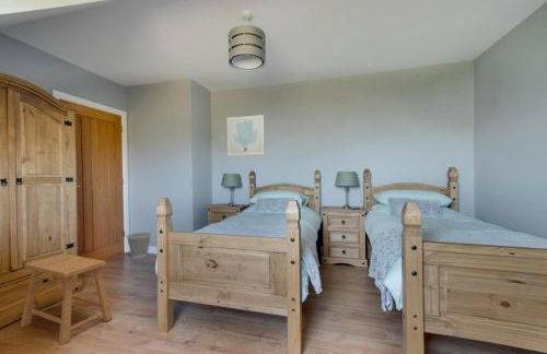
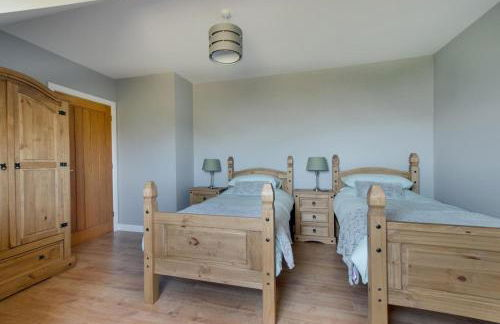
- stool (66, 292)
- wall art (245, 135)
- wastebasket (139, 245)
